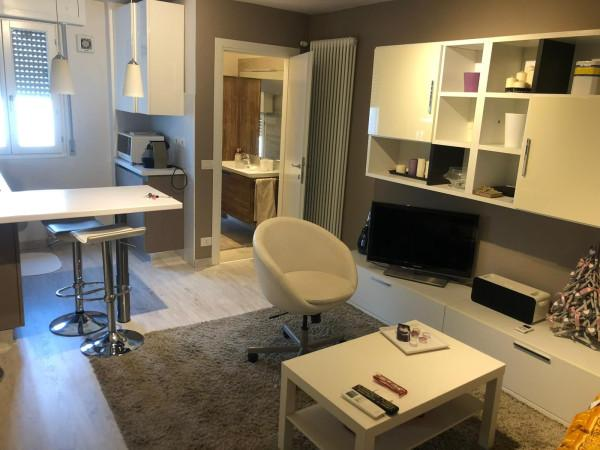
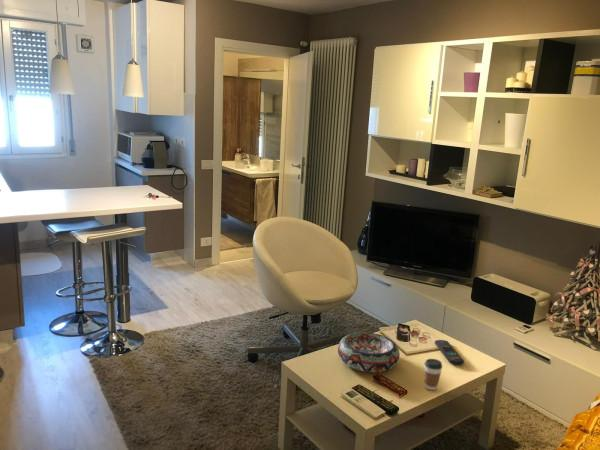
+ remote control (448, 351)
+ coffee cup (432, 374)
+ decorative bowl (368, 351)
